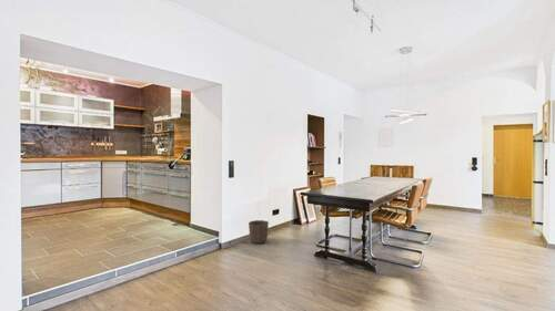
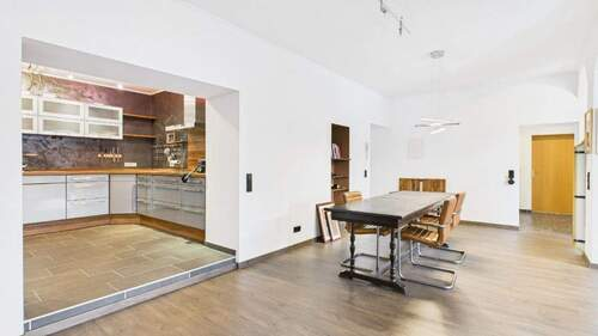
- waste basket (258, 231)
